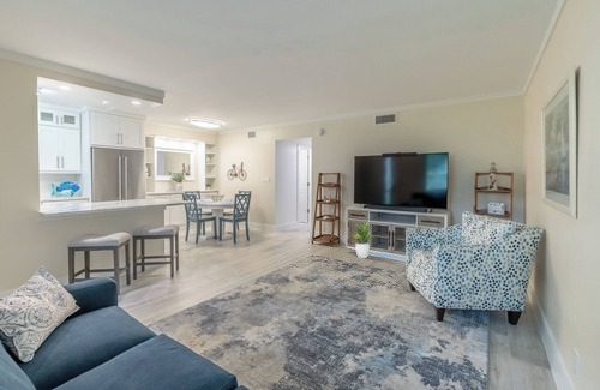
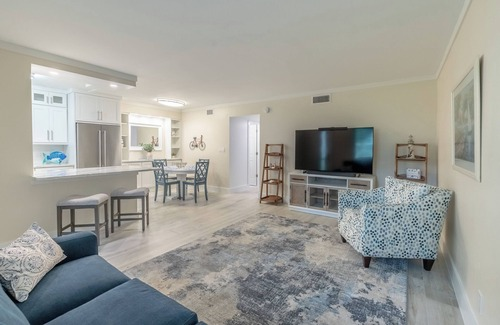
- potted plant (361, 239)
